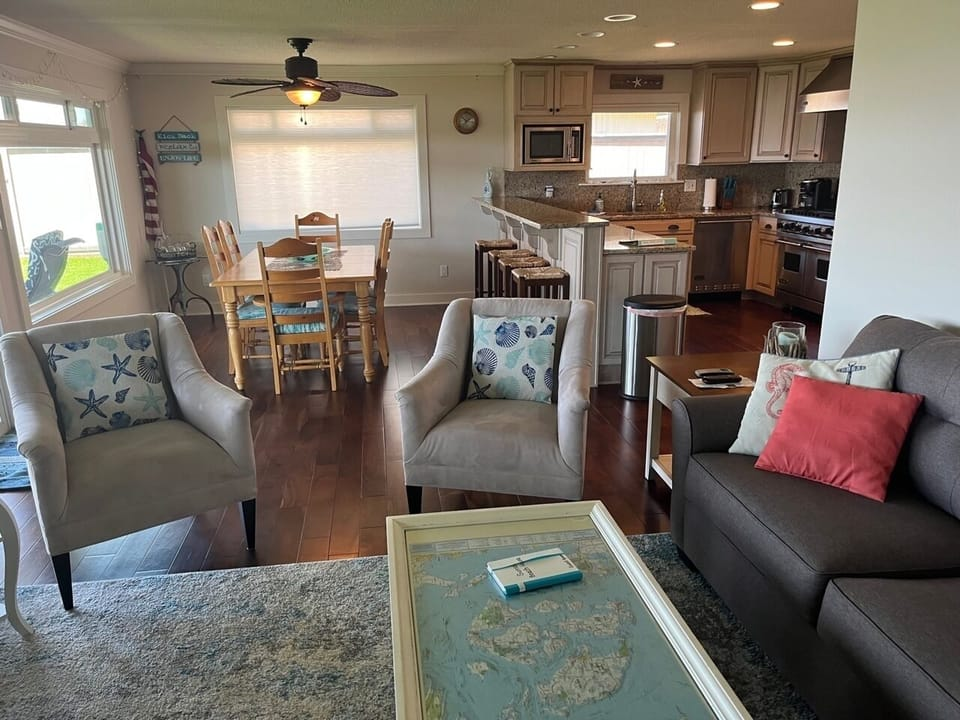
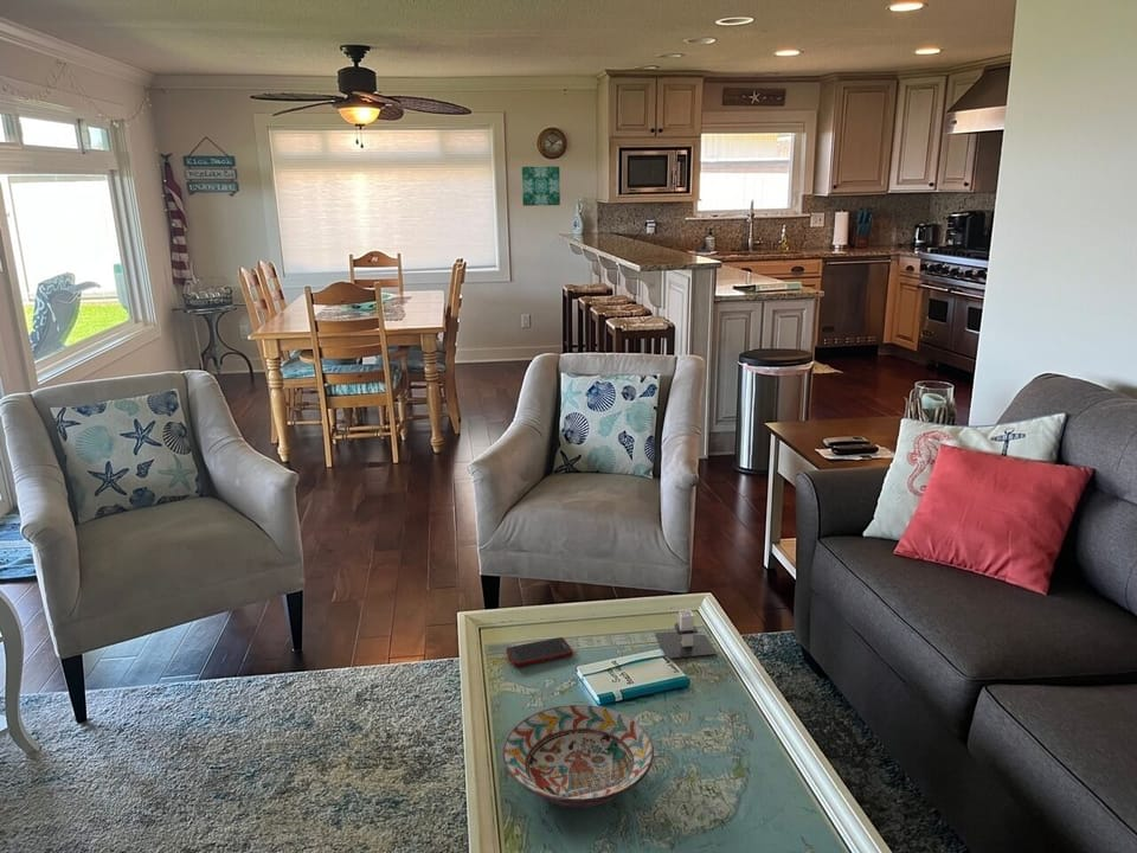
+ cell phone (539, 652)
+ wall art (540, 186)
+ architectural model (685, 628)
+ decorative bowl (578, 764)
